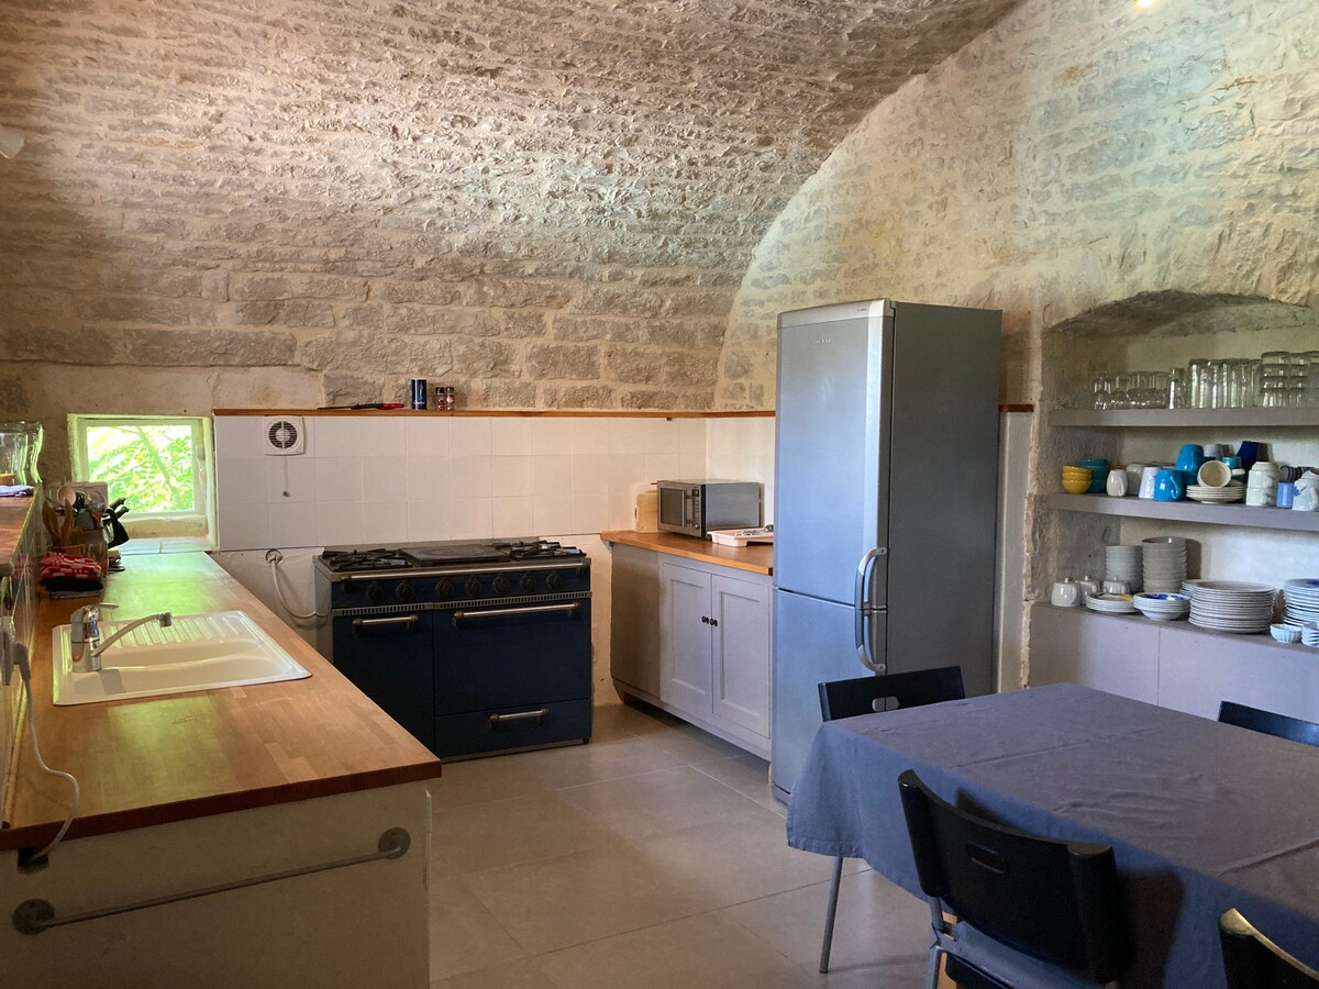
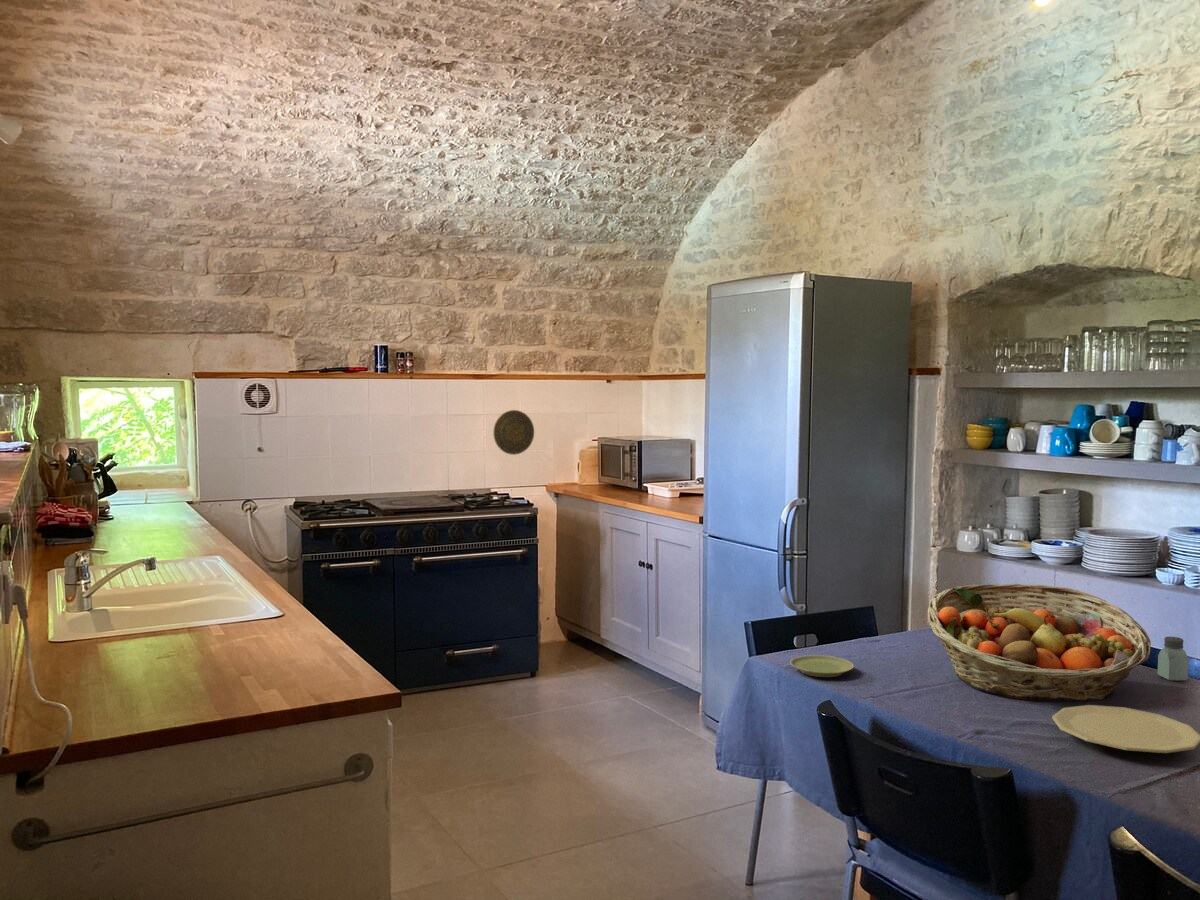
+ plate (821, 667)
+ saltshaker (1173, 658)
+ plate (1124, 733)
+ decorative plate (514, 432)
+ fruit basket (1033, 639)
